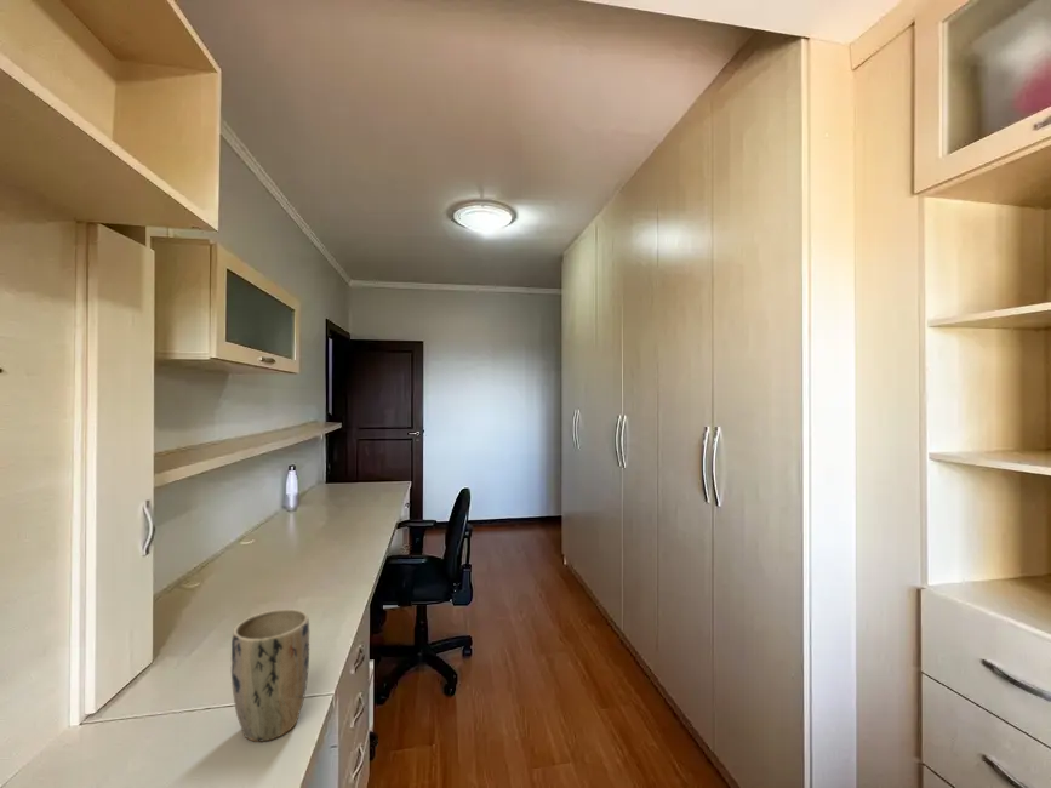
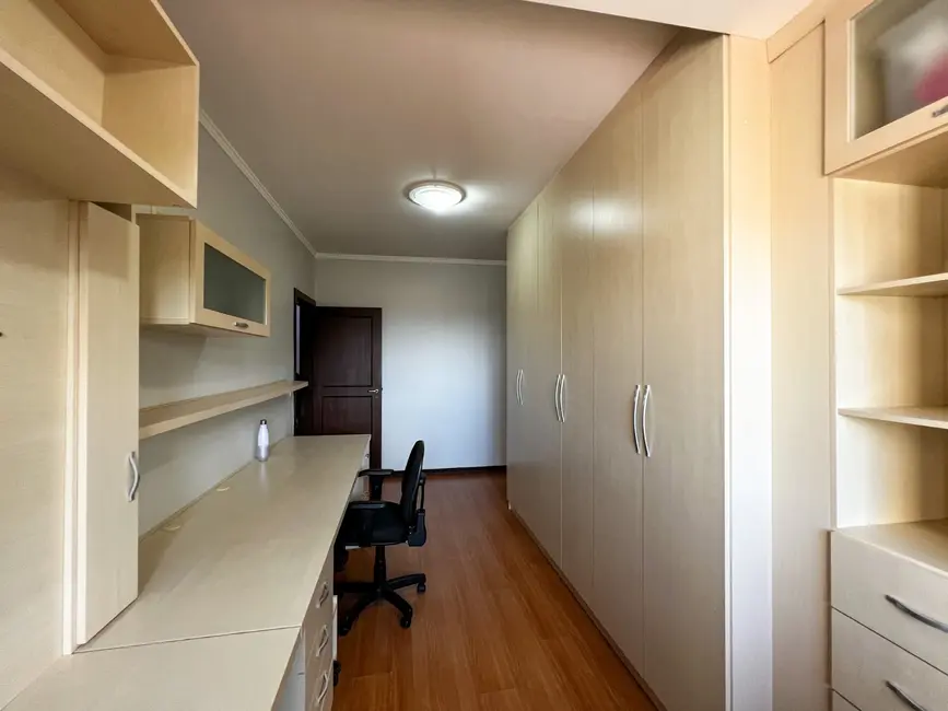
- plant pot (270, 674)
